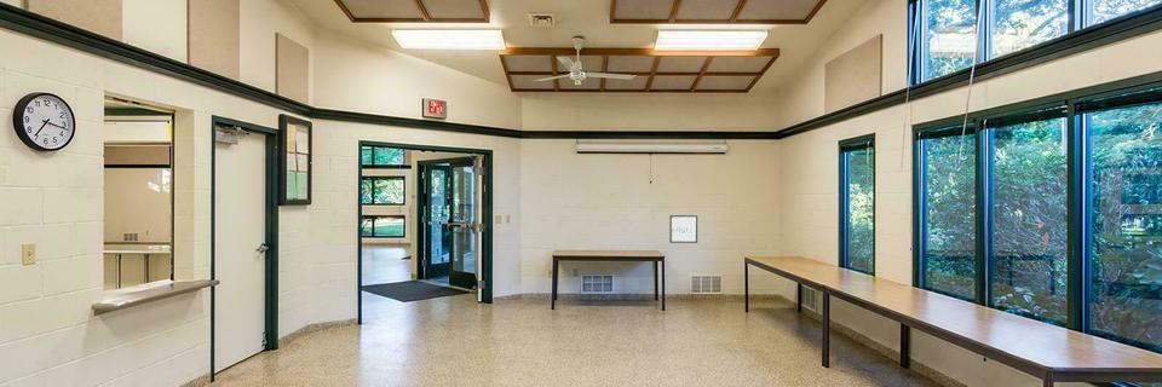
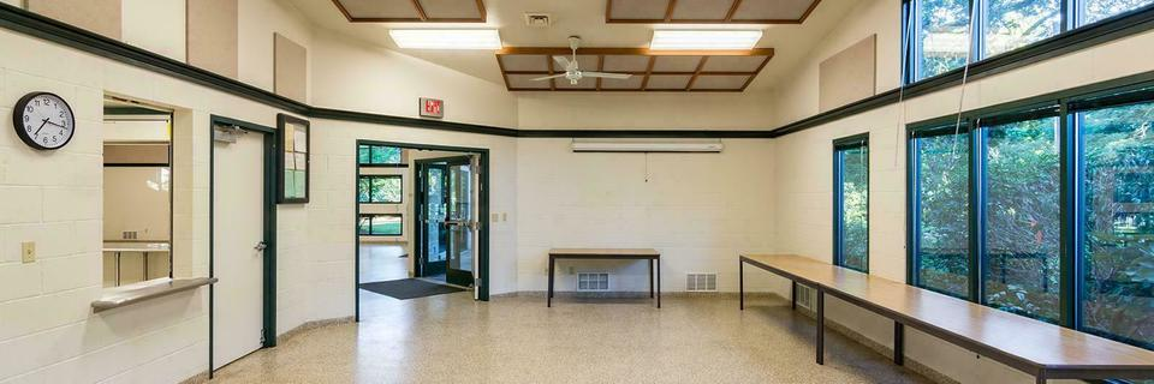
- wall art (683, 229)
